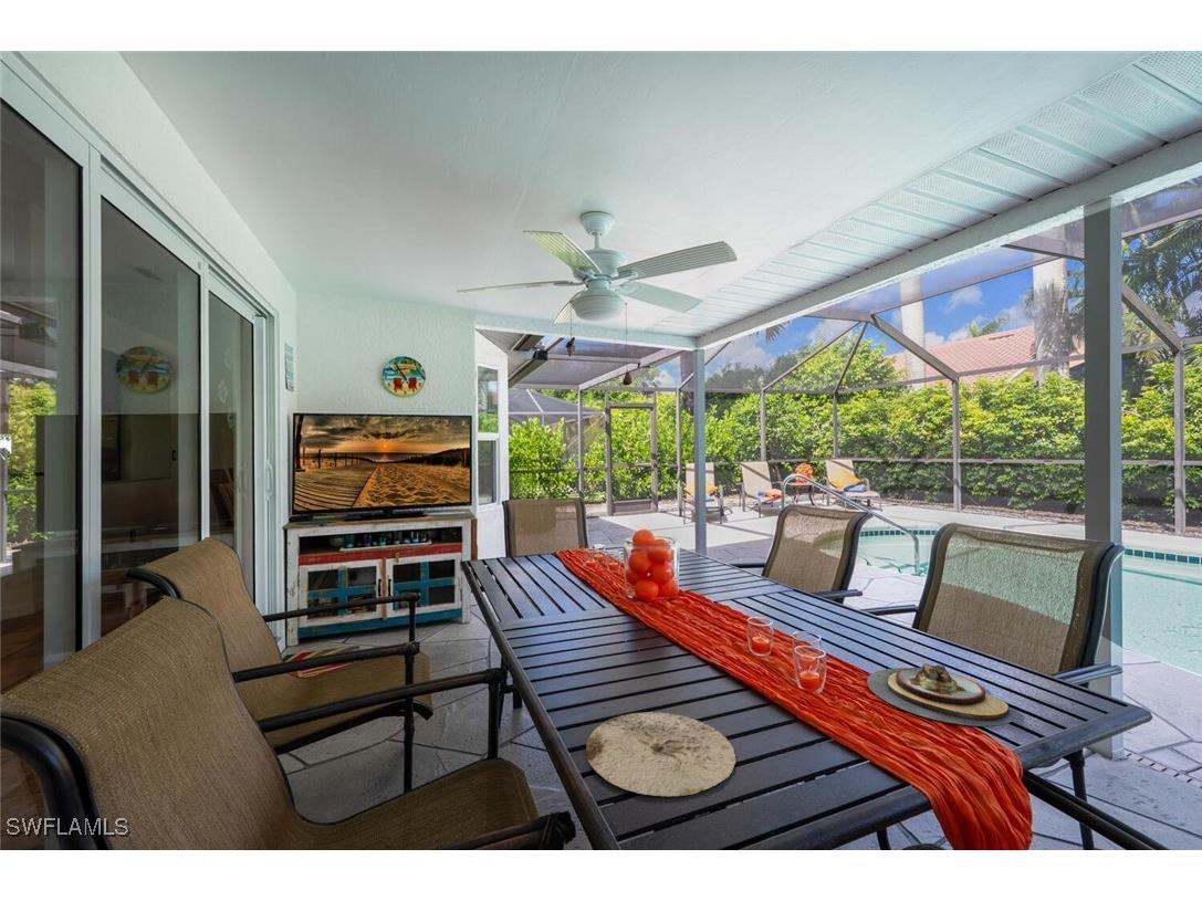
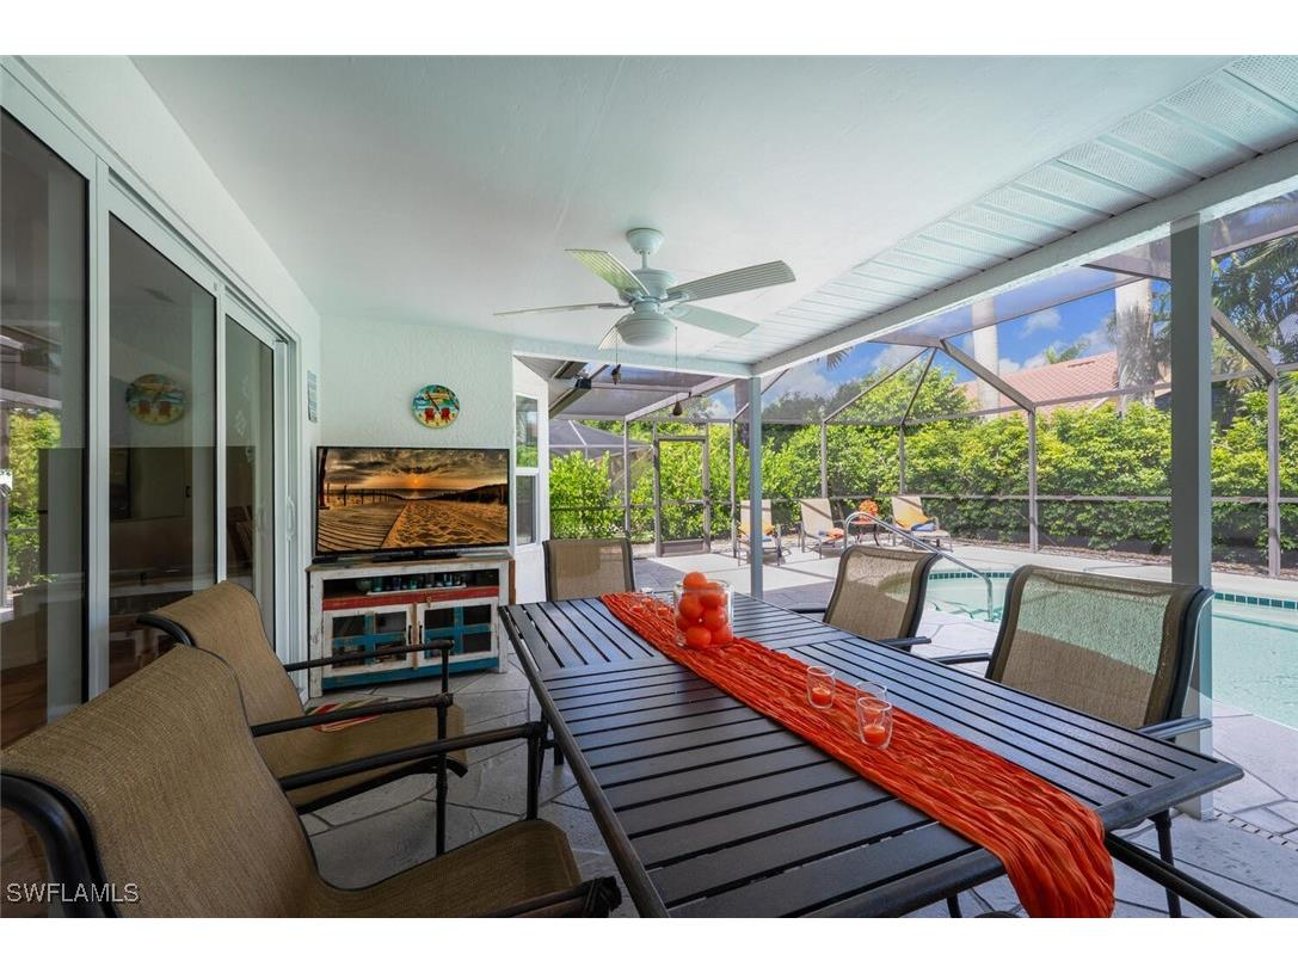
- plate (659, 745)
- plate (938, 679)
